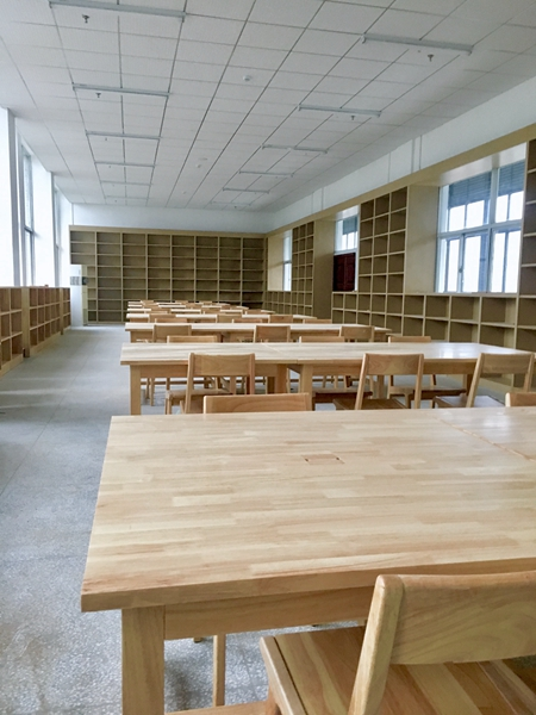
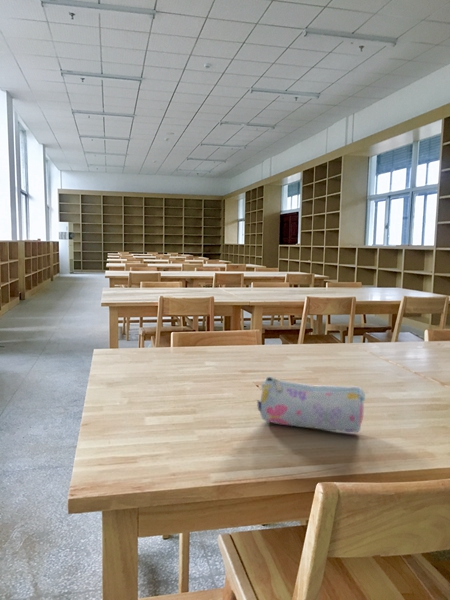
+ pencil case (311, 403)
